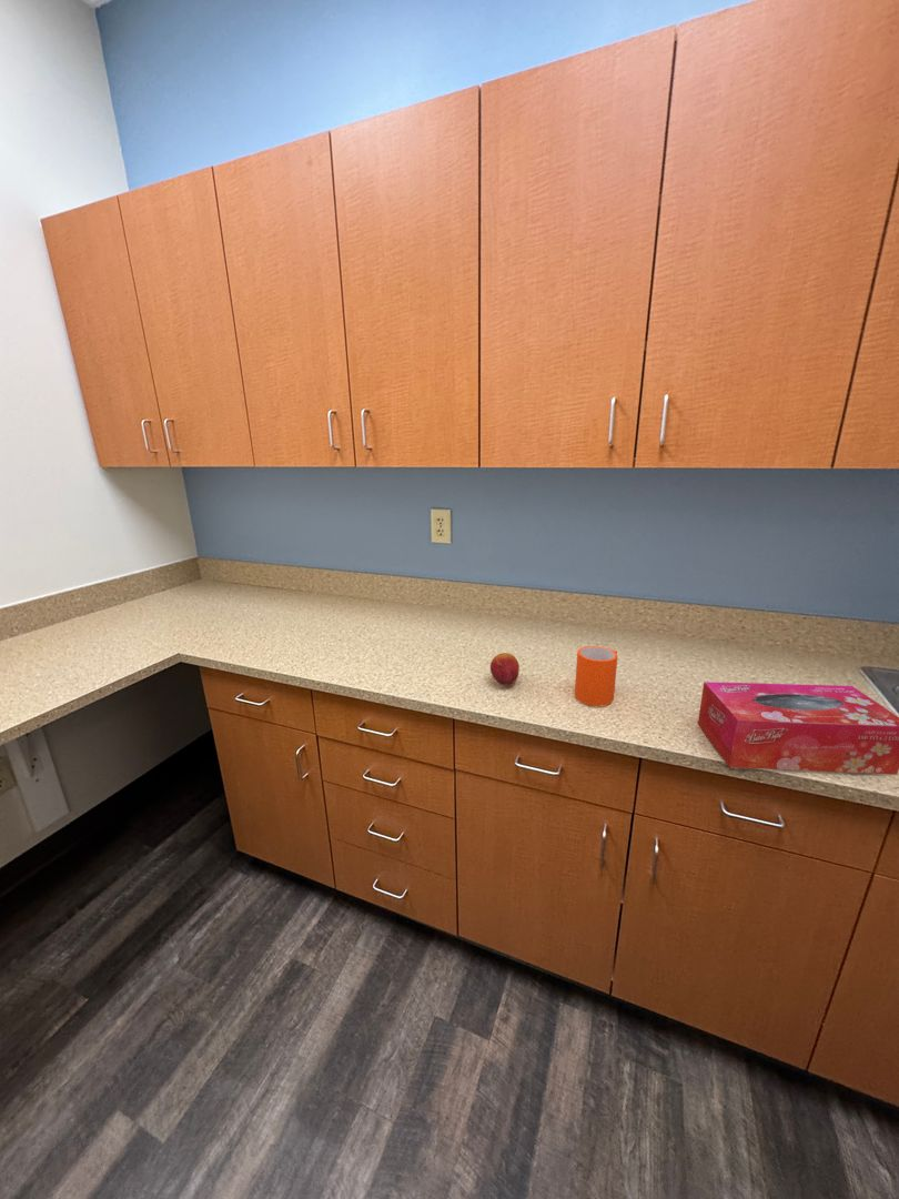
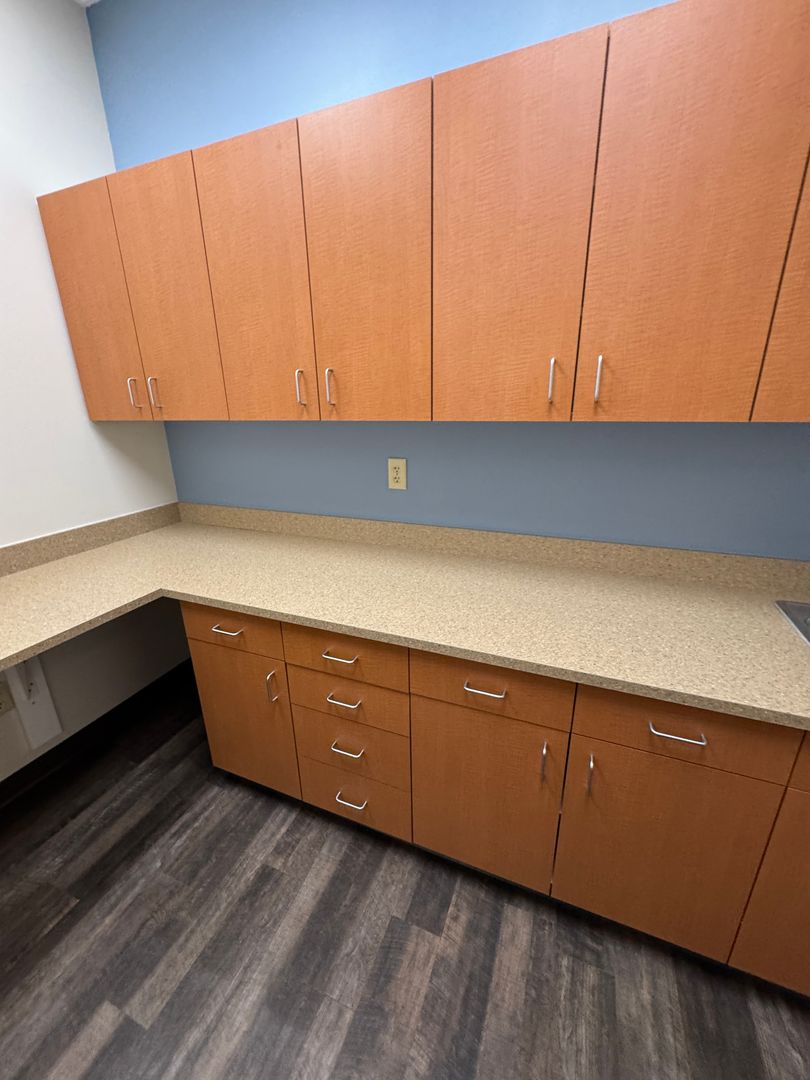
- mug (596, 672)
- fruit (504, 667)
- tissue box (792, 724)
